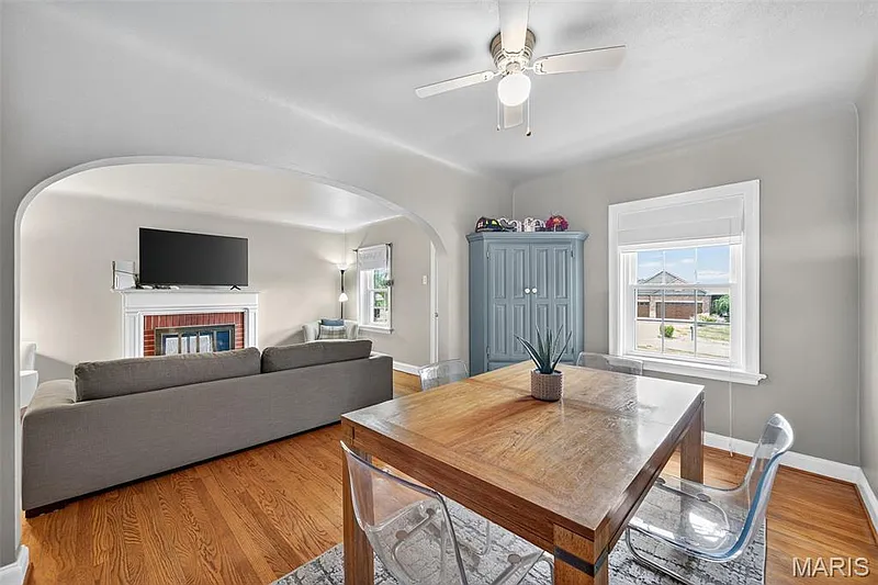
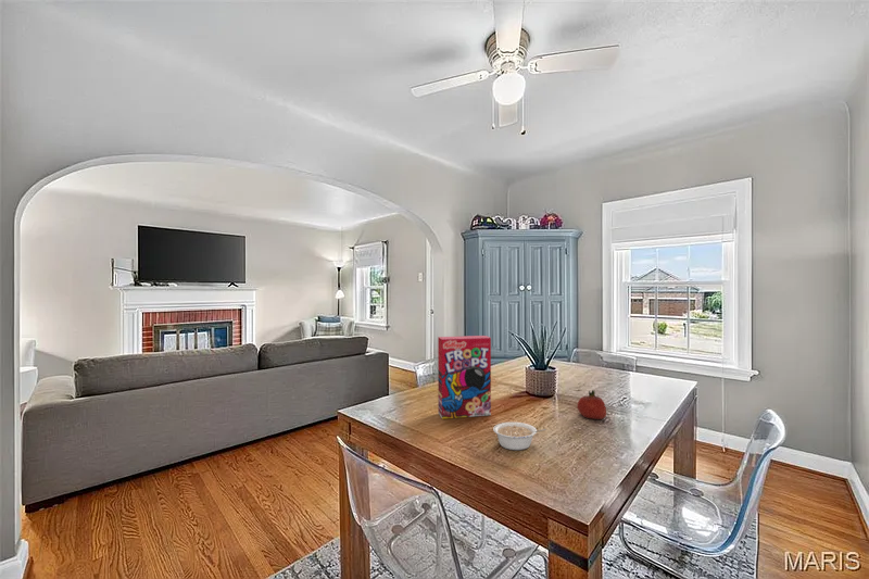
+ legume (516, 435)
+ fruit (592, 403)
+ cereal box (464, 375)
